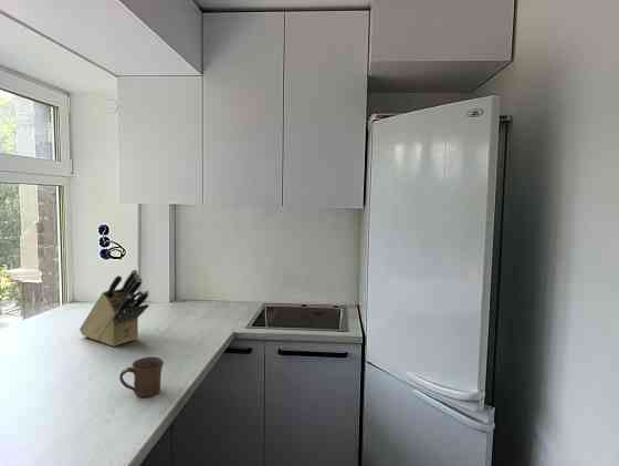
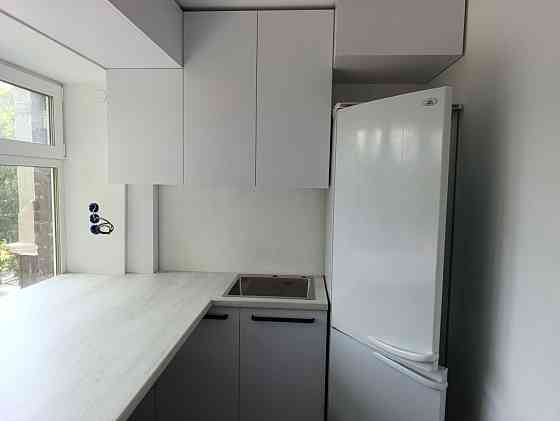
- mug (141, 377)
- knife block (114, 303)
